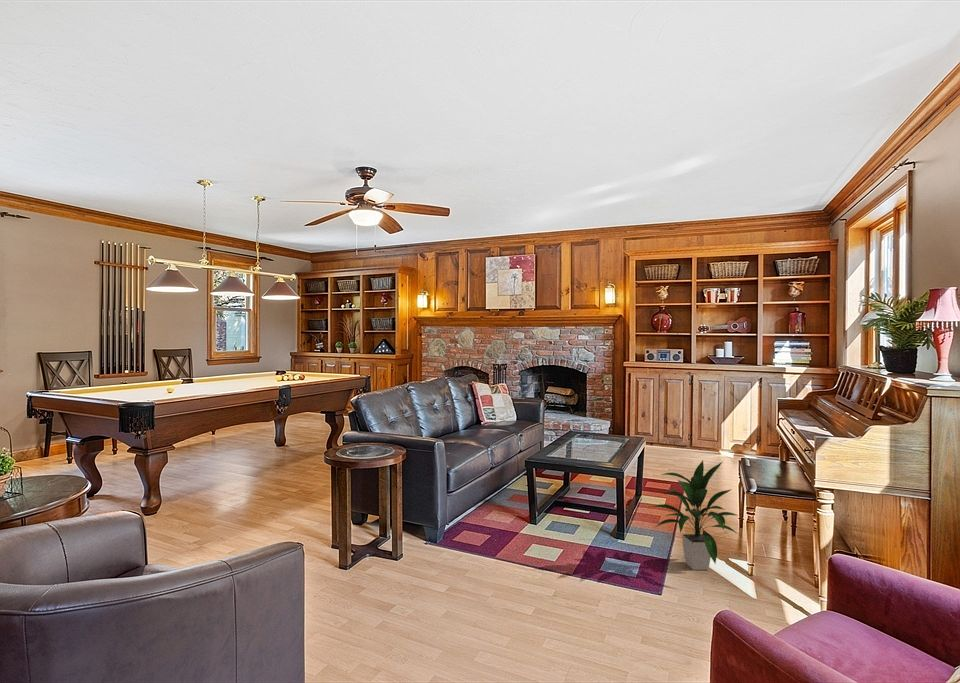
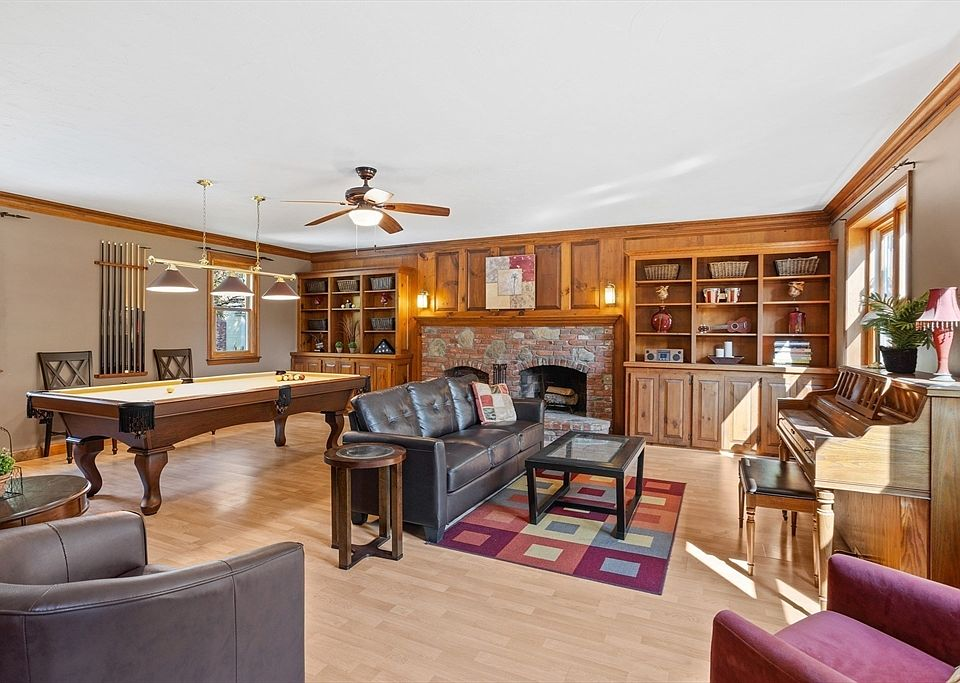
- indoor plant (696, 514)
